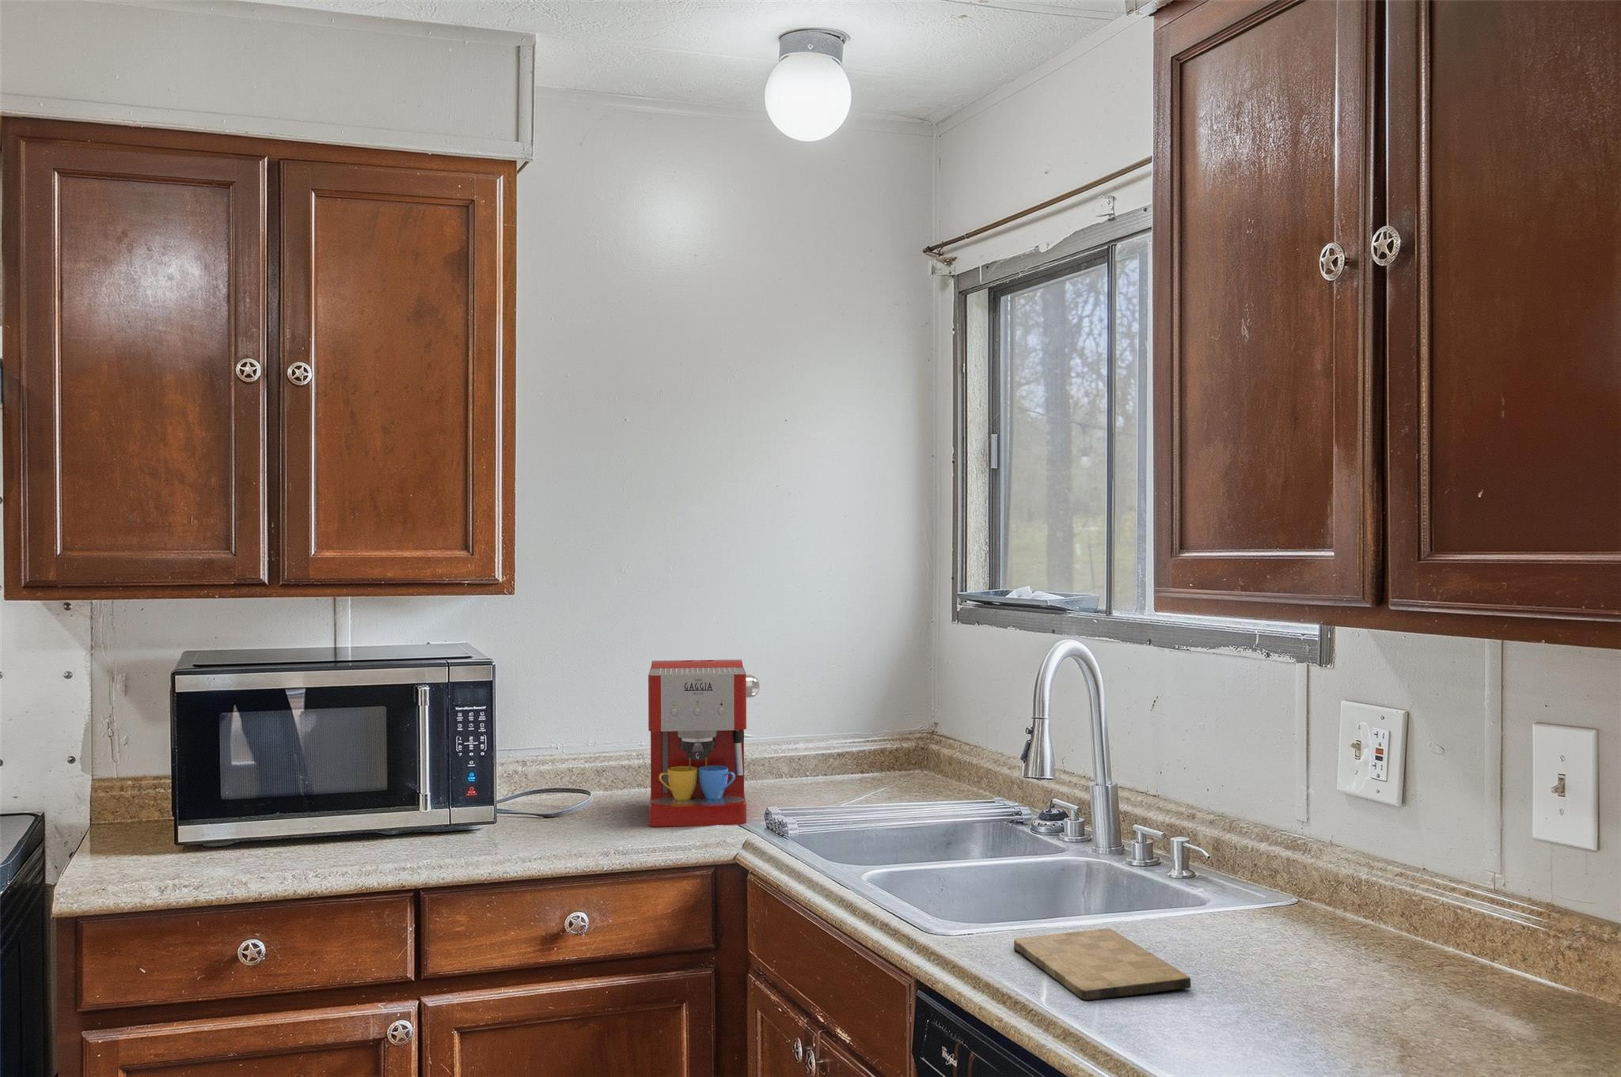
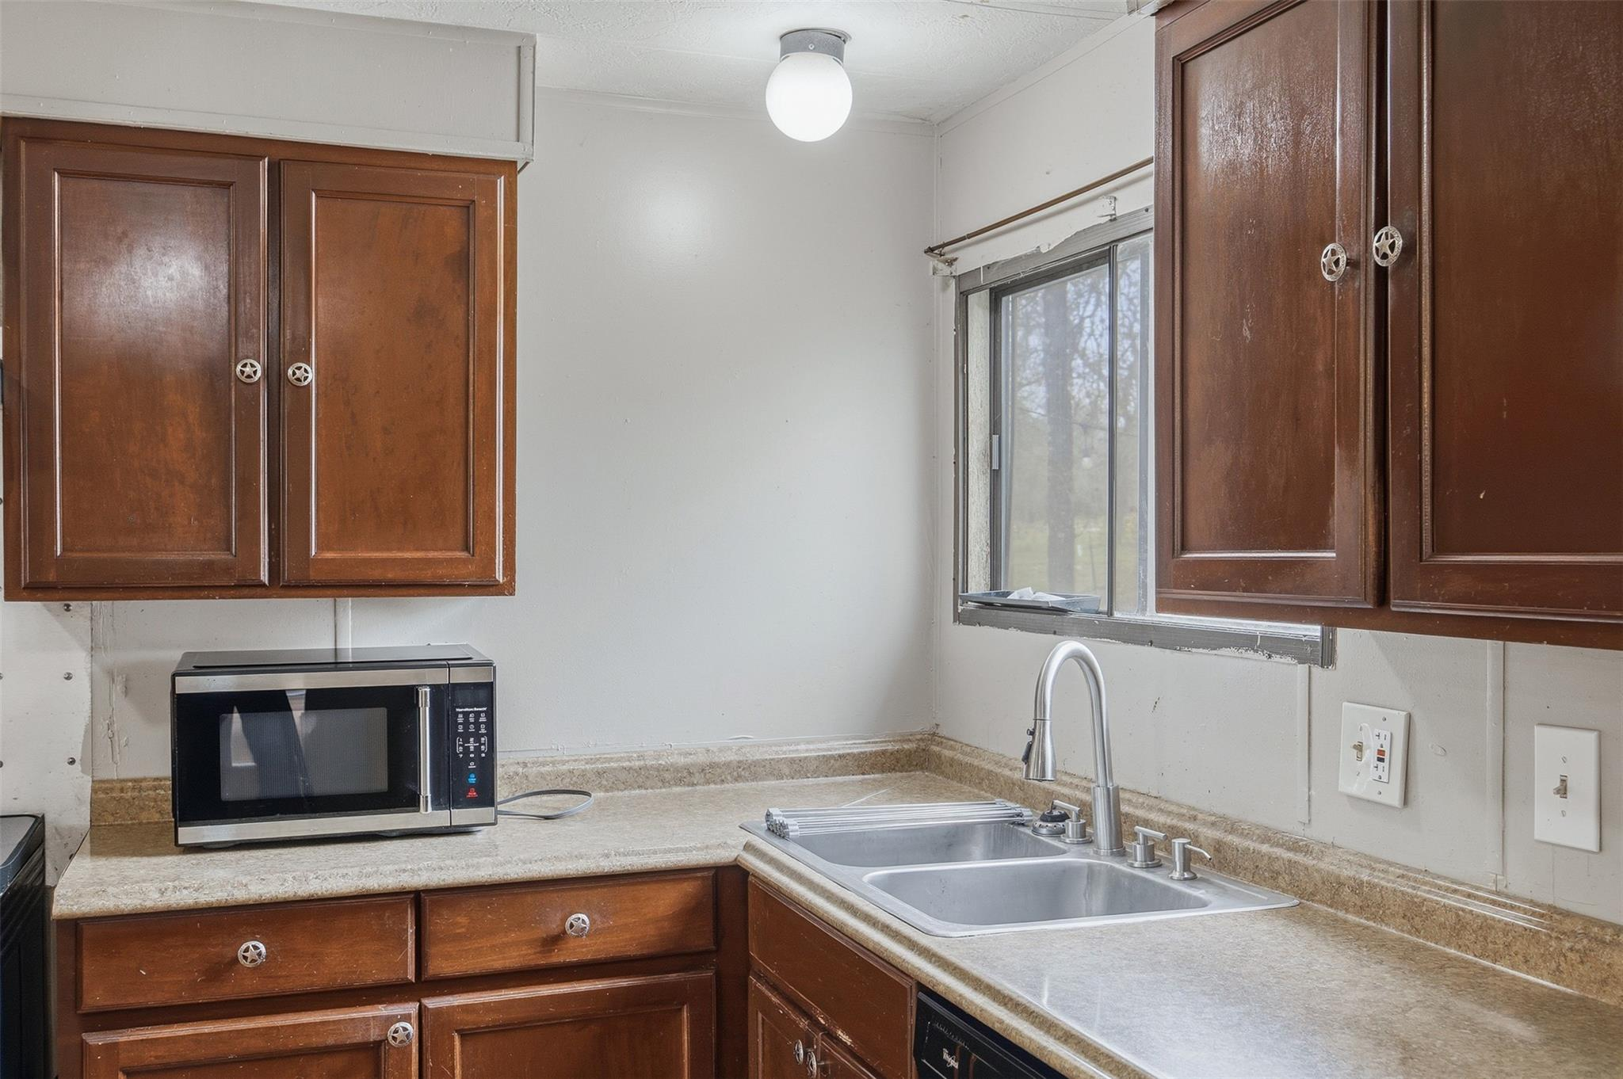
- coffee maker (697, 738)
- cutting board (1098, 962)
